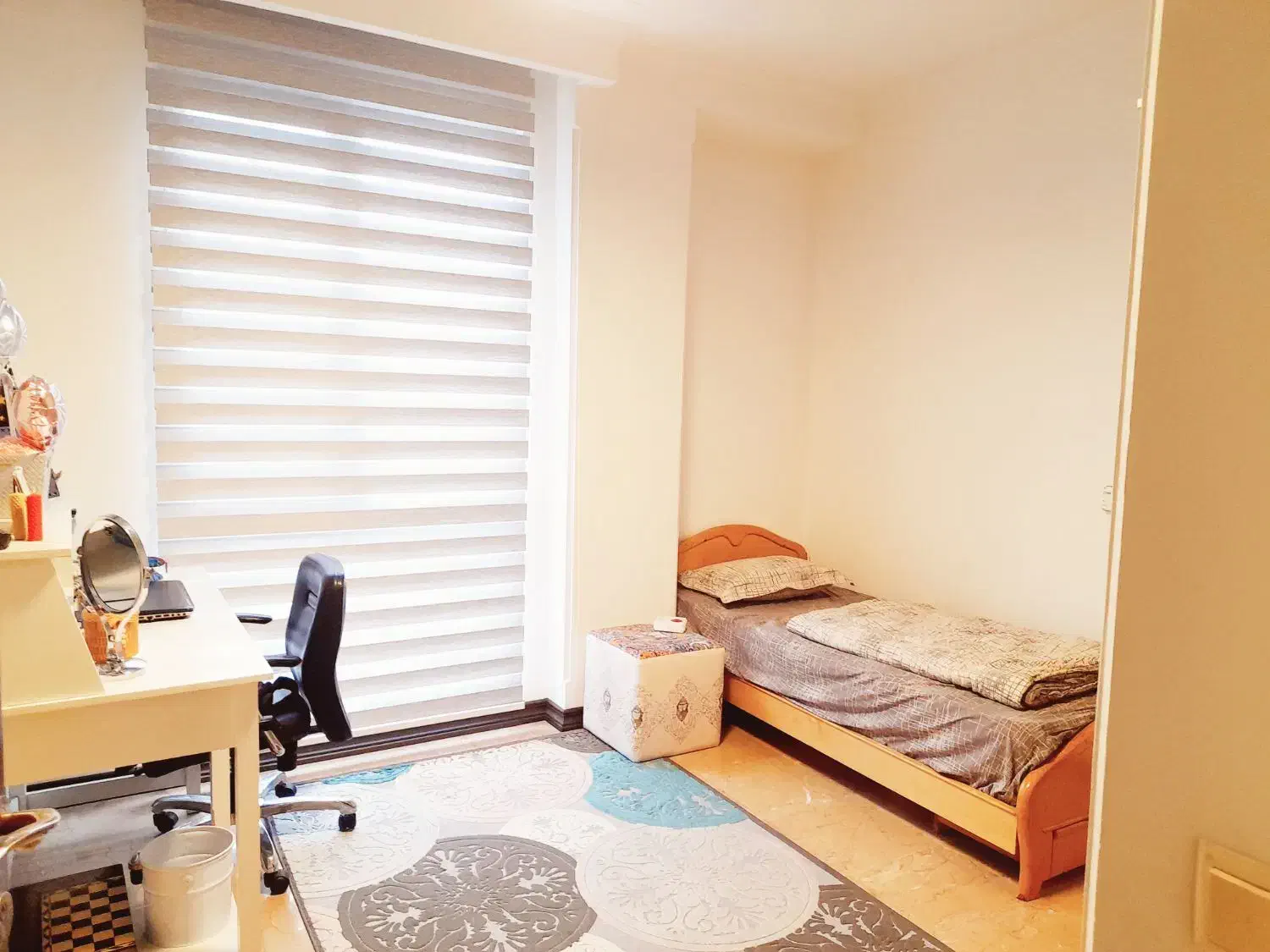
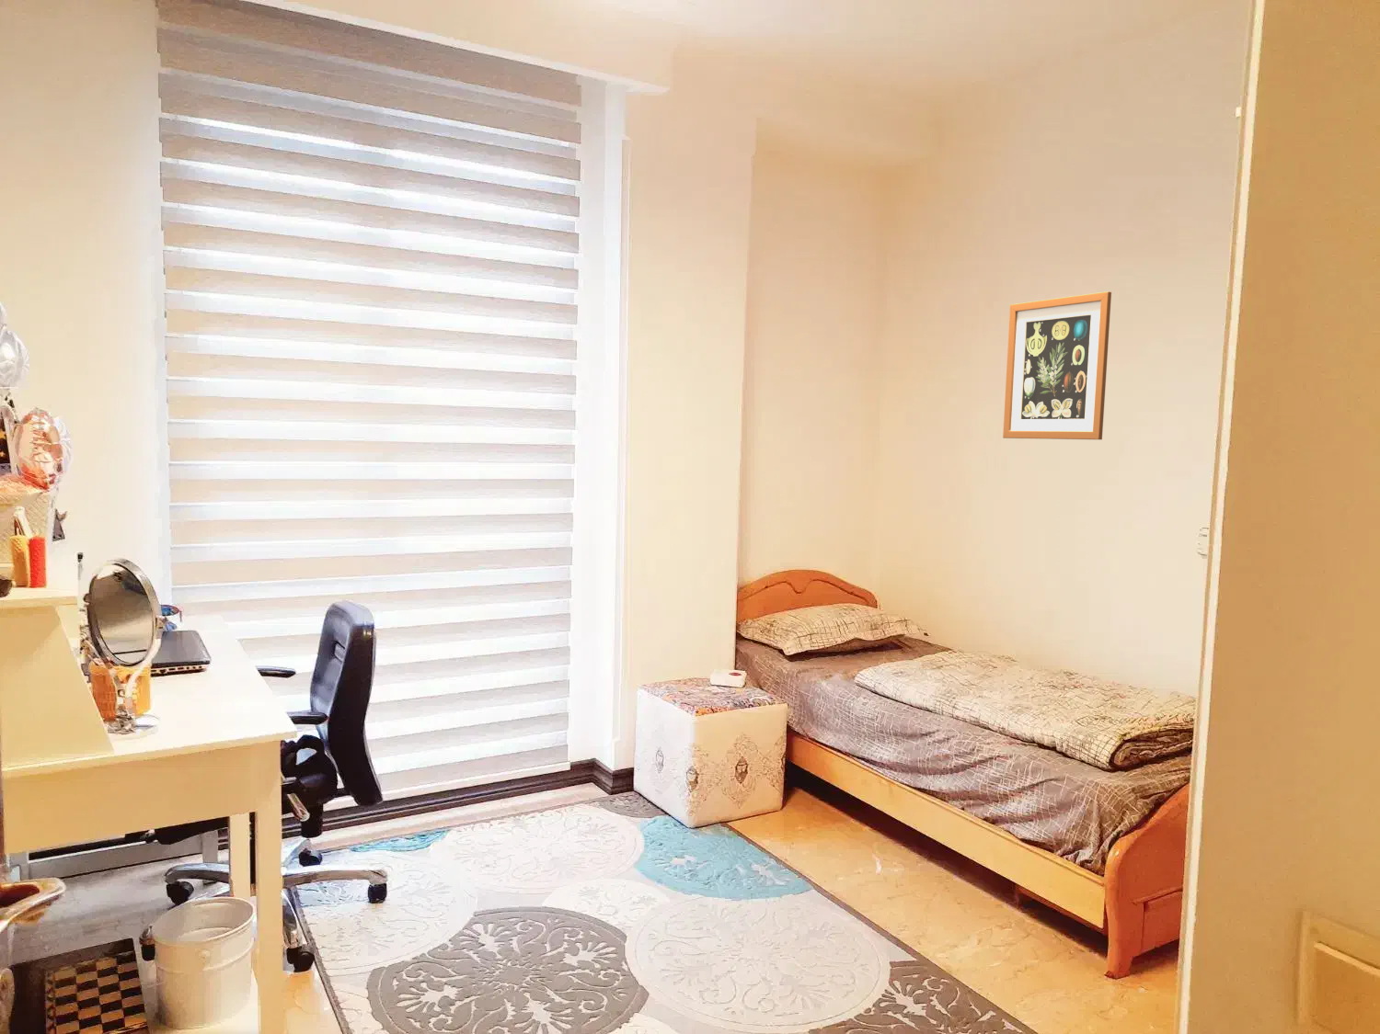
+ wall art (1053, 368)
